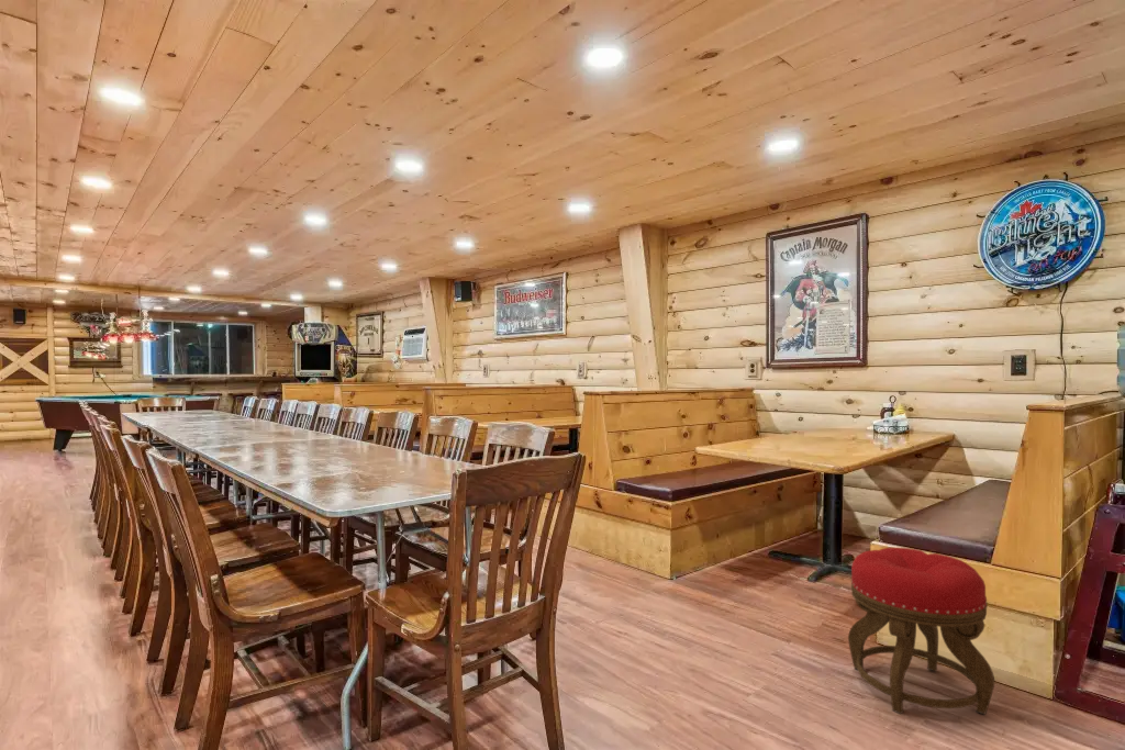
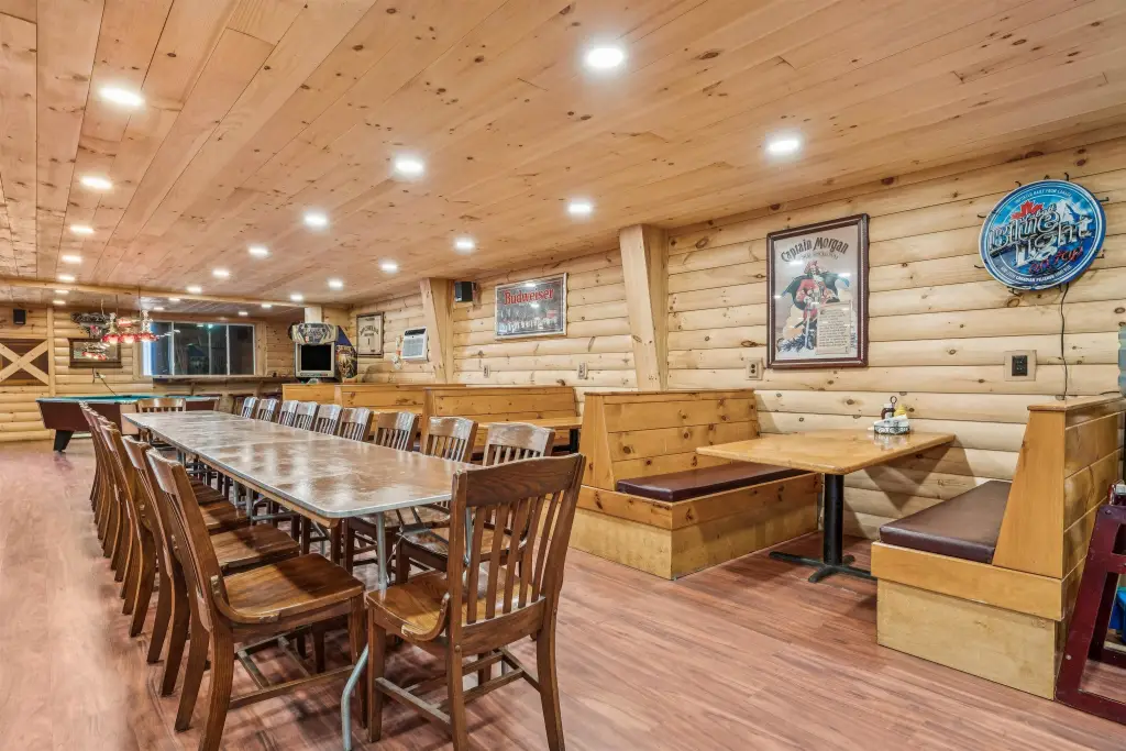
- stool (915, 625)
